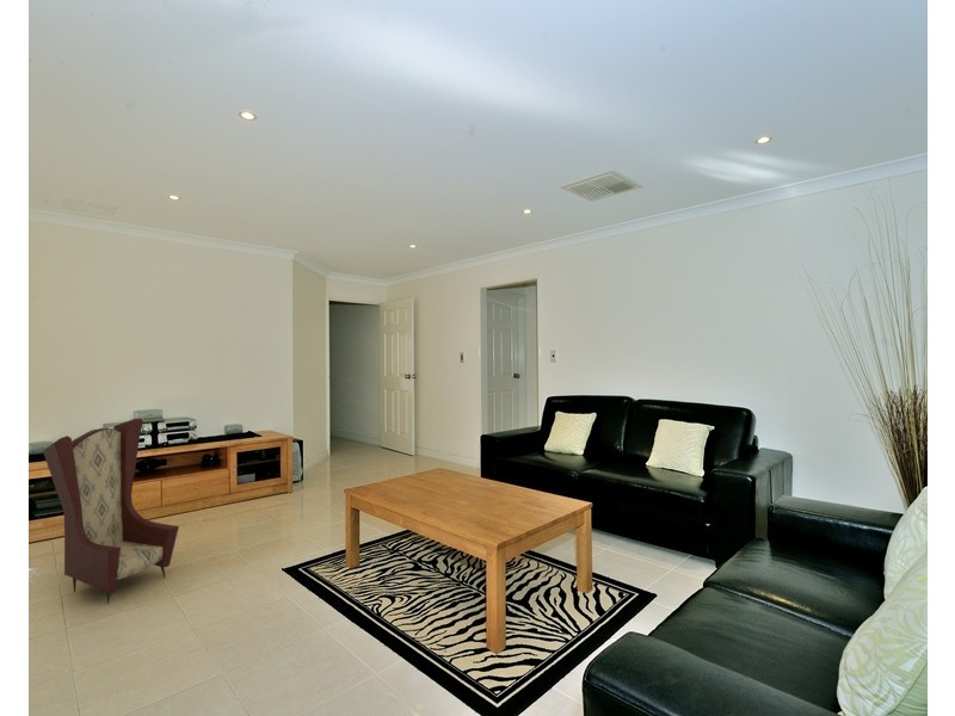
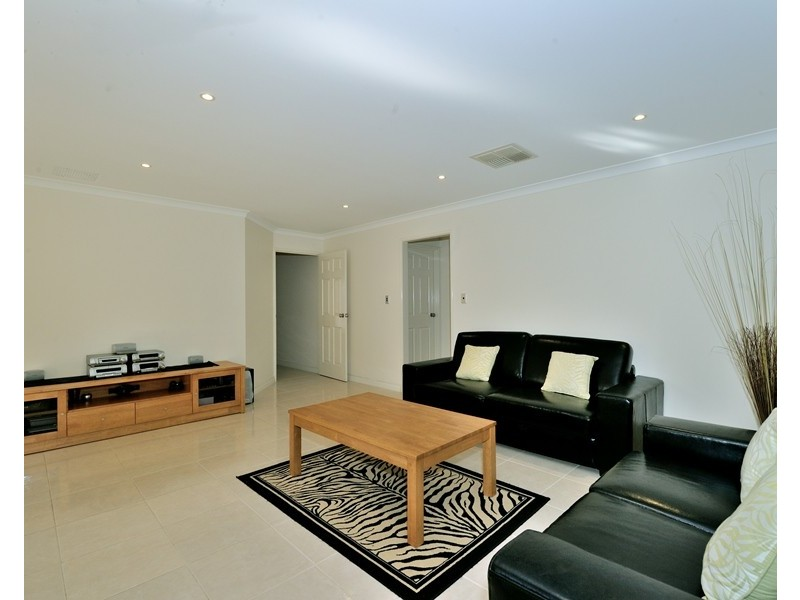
- armchair (113, 504)
